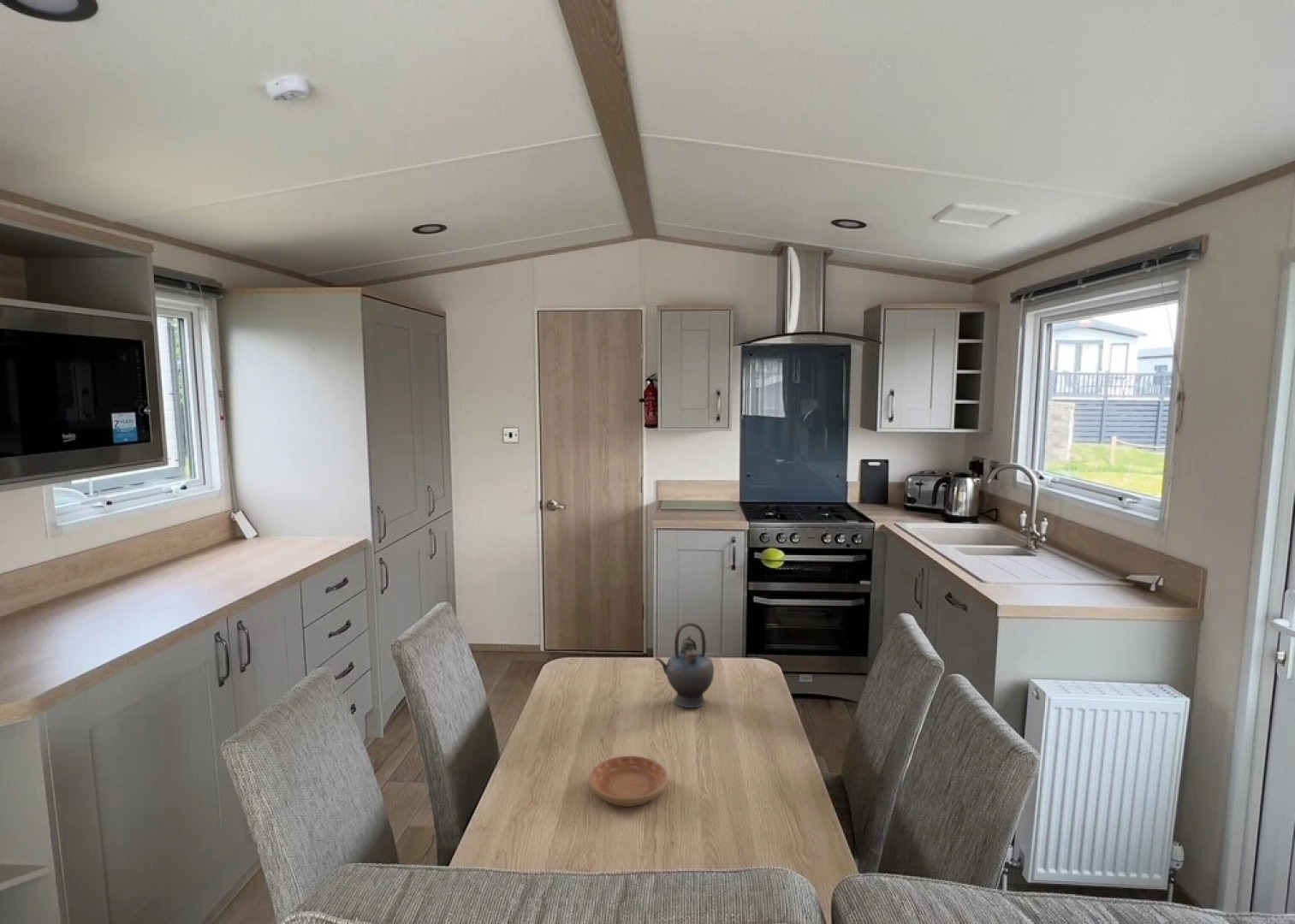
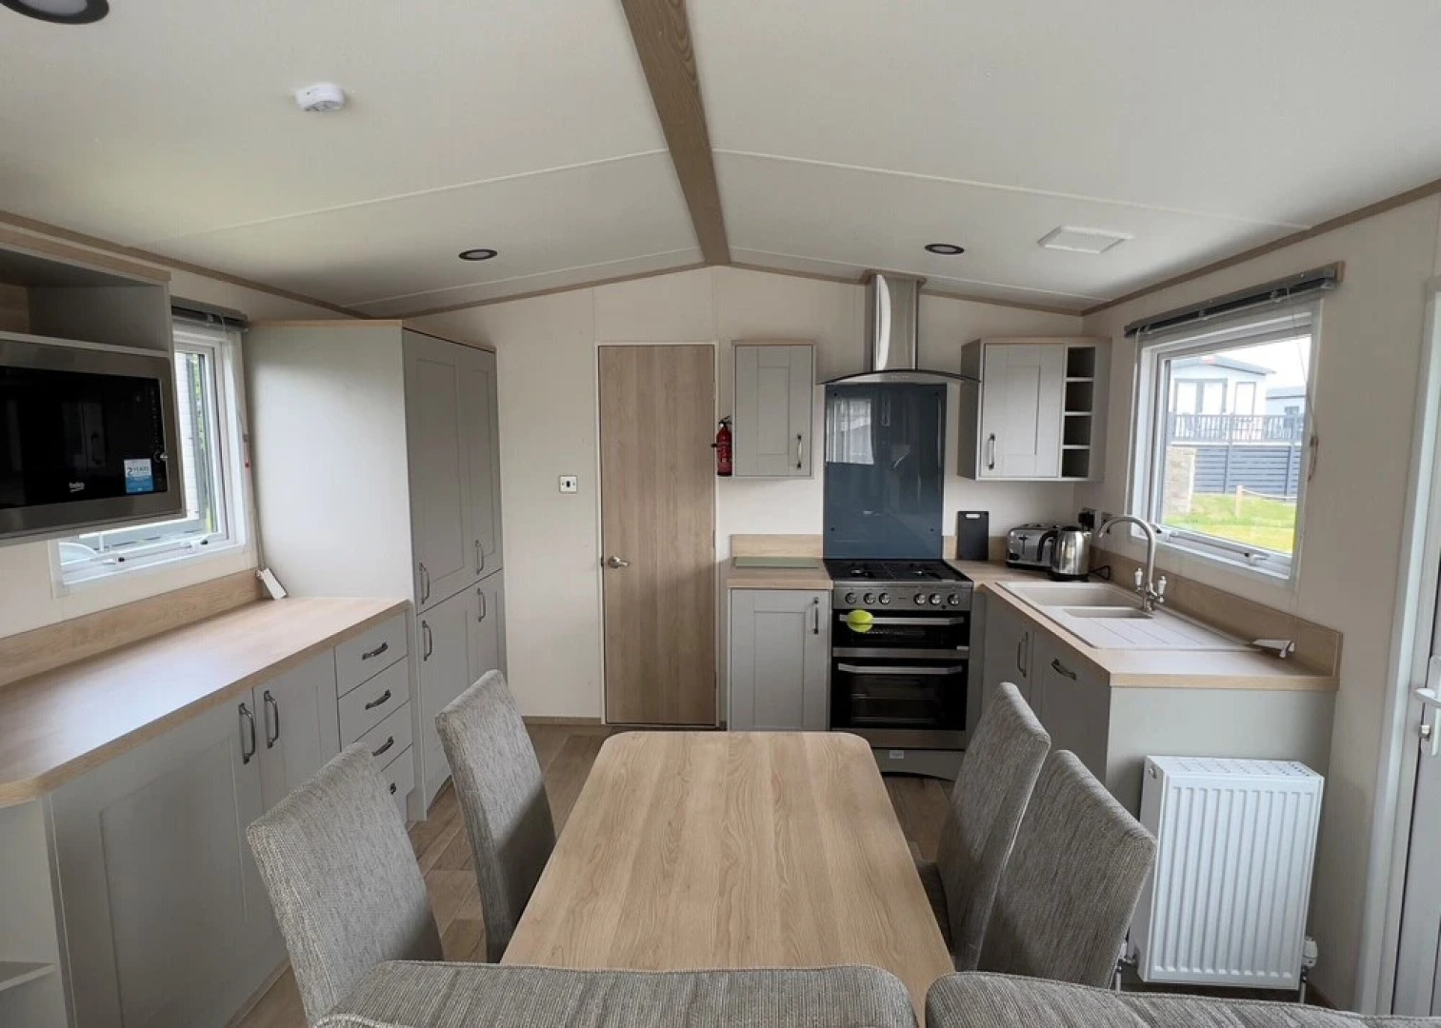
- teapot (684, 662)
- saucer (628, 782)
